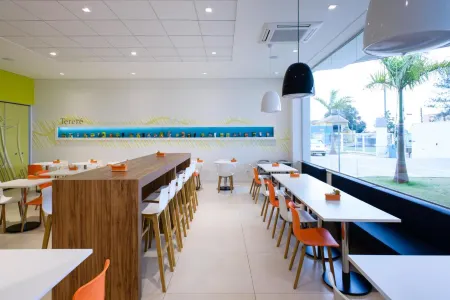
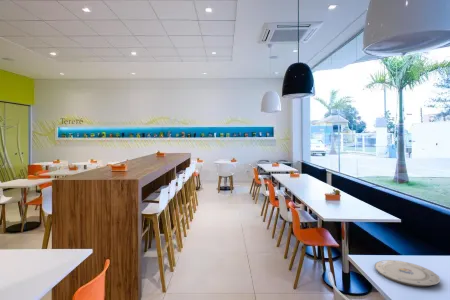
+ plate (405, 272)
